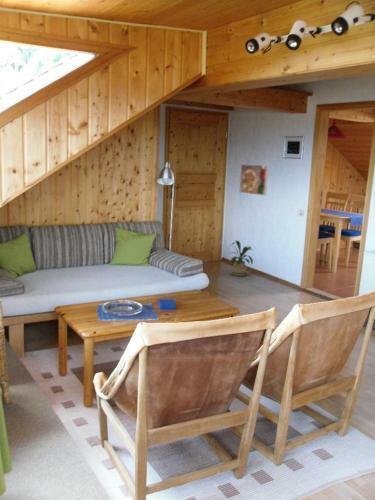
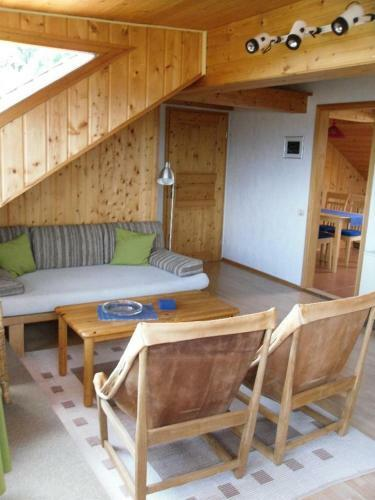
- house plant (243, 256)
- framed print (253, 179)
